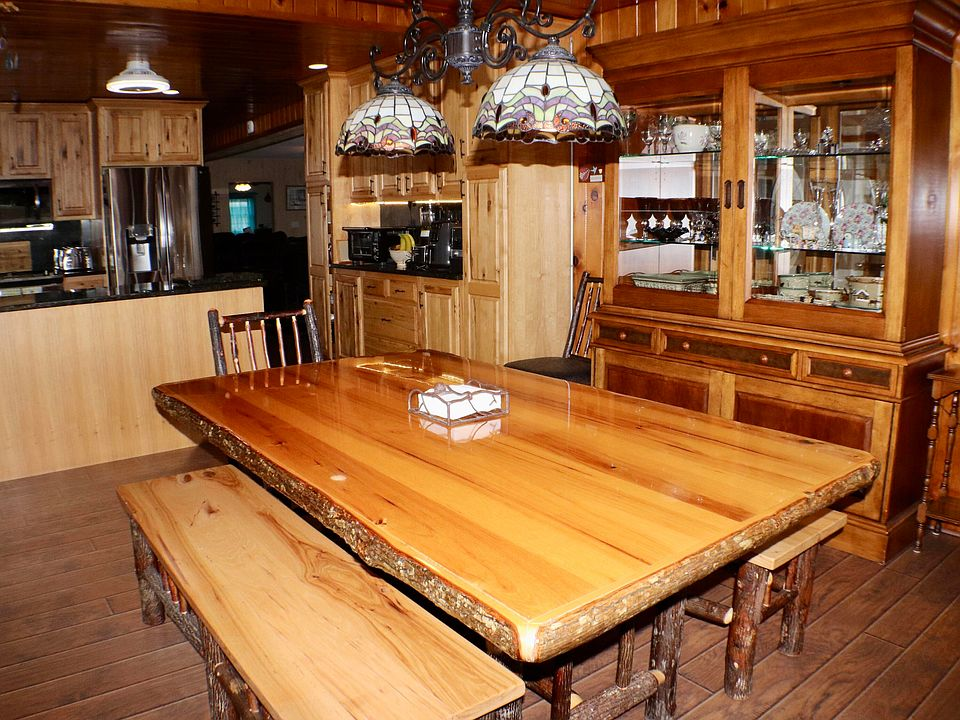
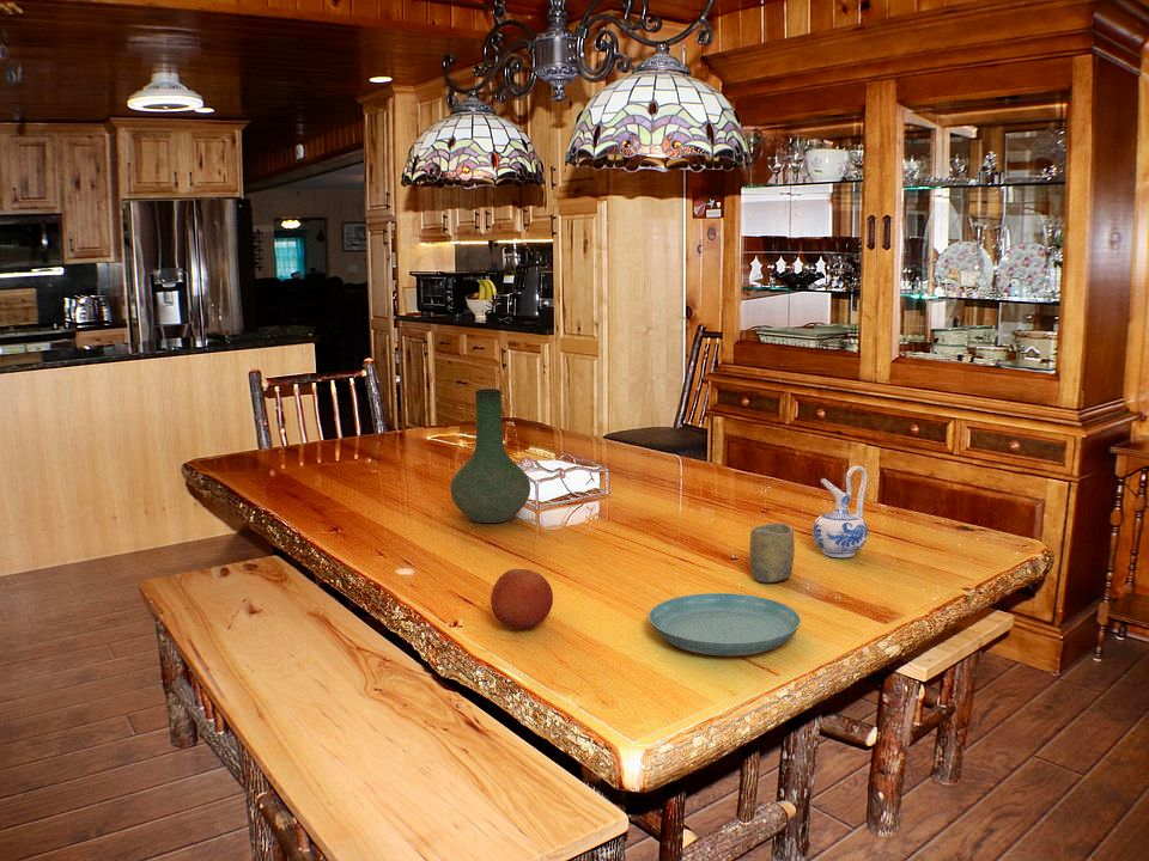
+ cup (771, 552)
+ vase (490, 454)
+ saucer (723, 624)
+ ceramic pitcher (840, 509)
+ fruit (521, 597)
